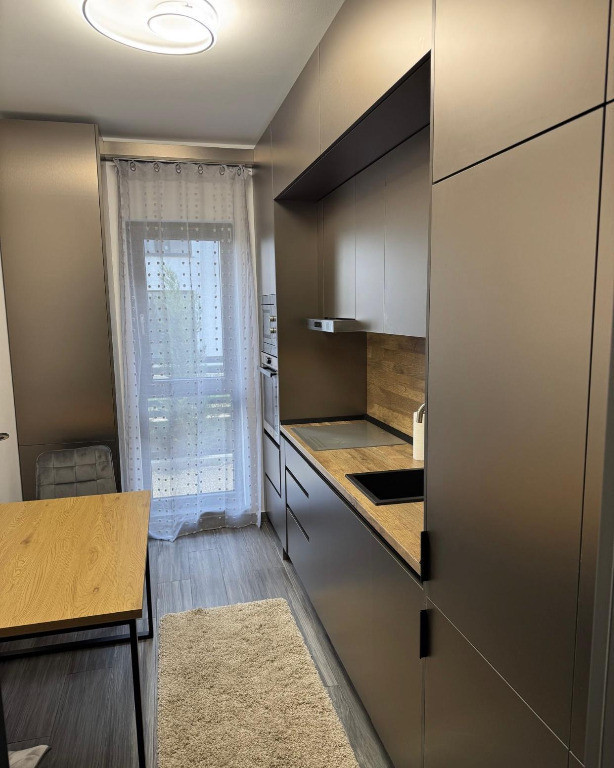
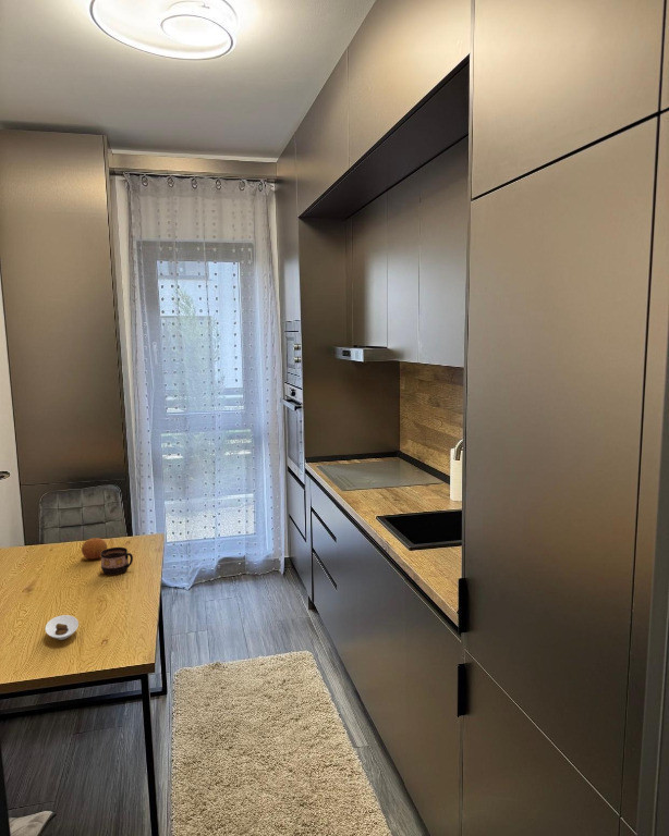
+ saucer (62, 628)
+ cup (114, 561)
+ fruit (94, 548)
